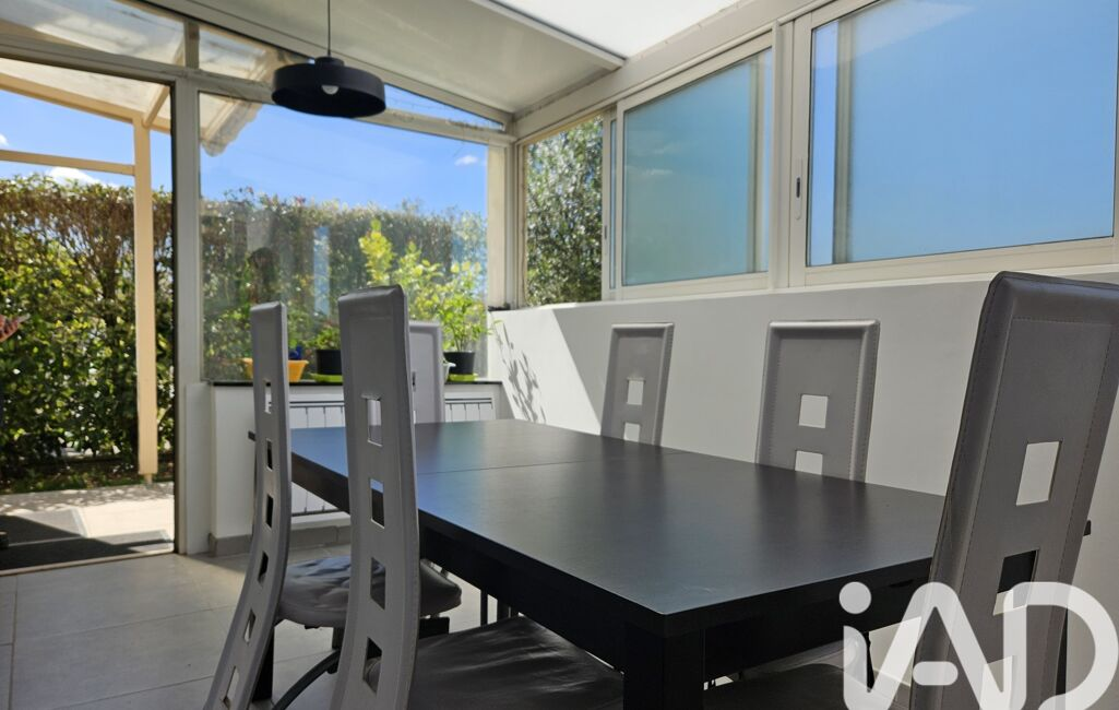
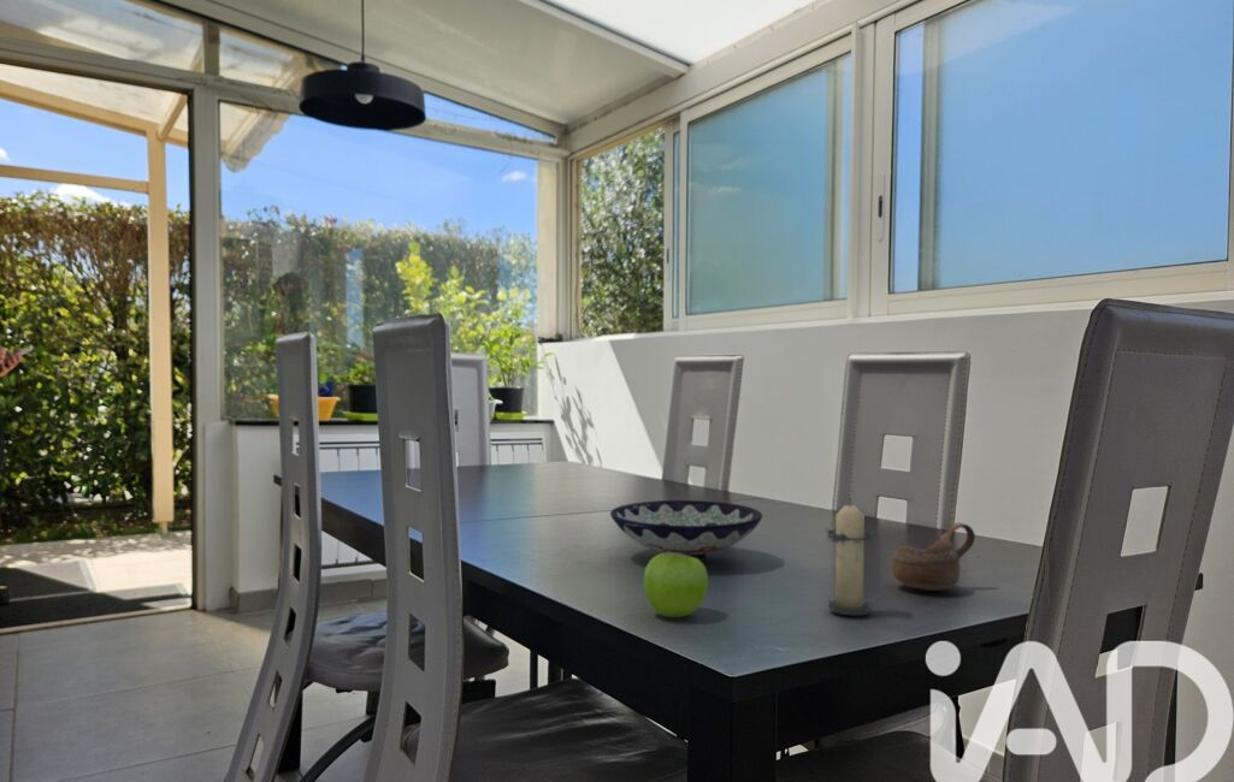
+ bowl (685, 534)
+ cup (934, 557)
+ candle (849, 553)
+ fruit (675, 582)
